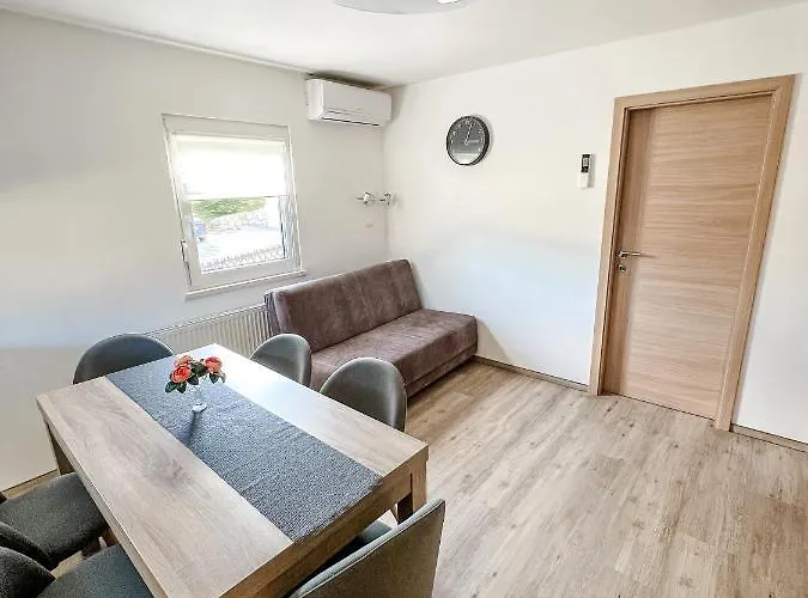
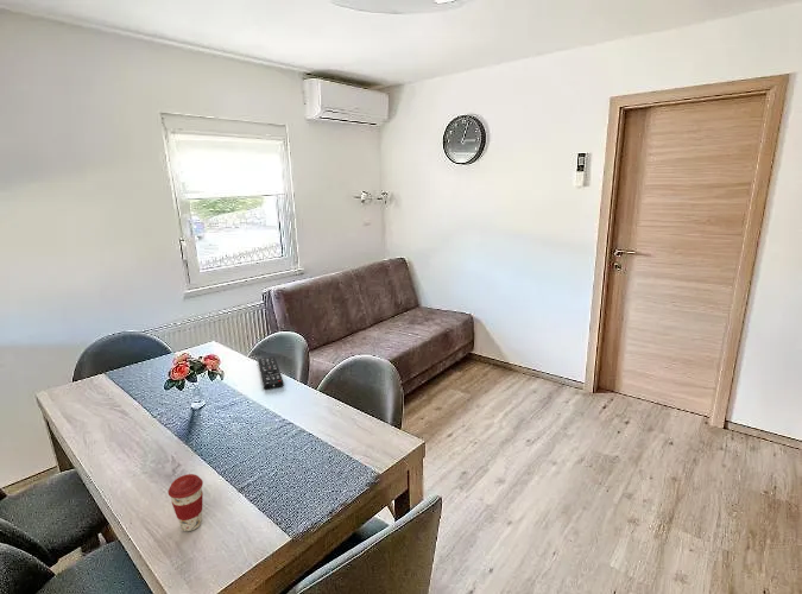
+ remote control (270, 371)
+ coffee cup (188, 503)
